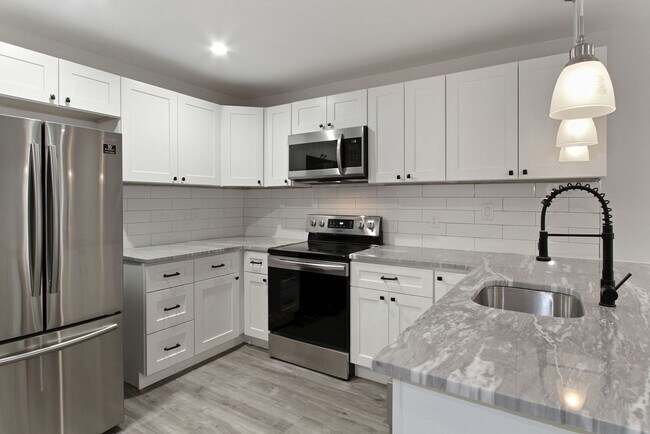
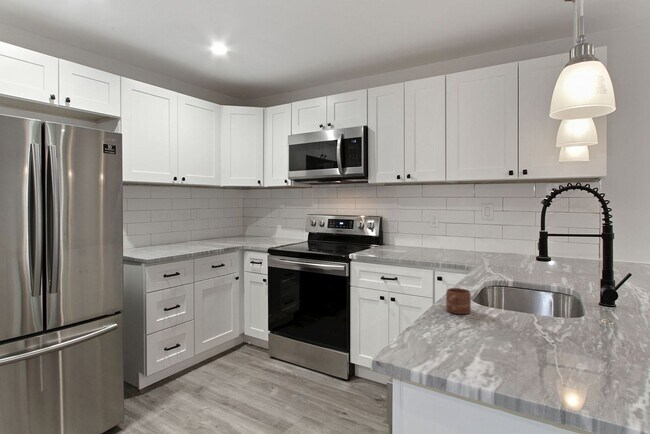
+ mug (455, 301)
